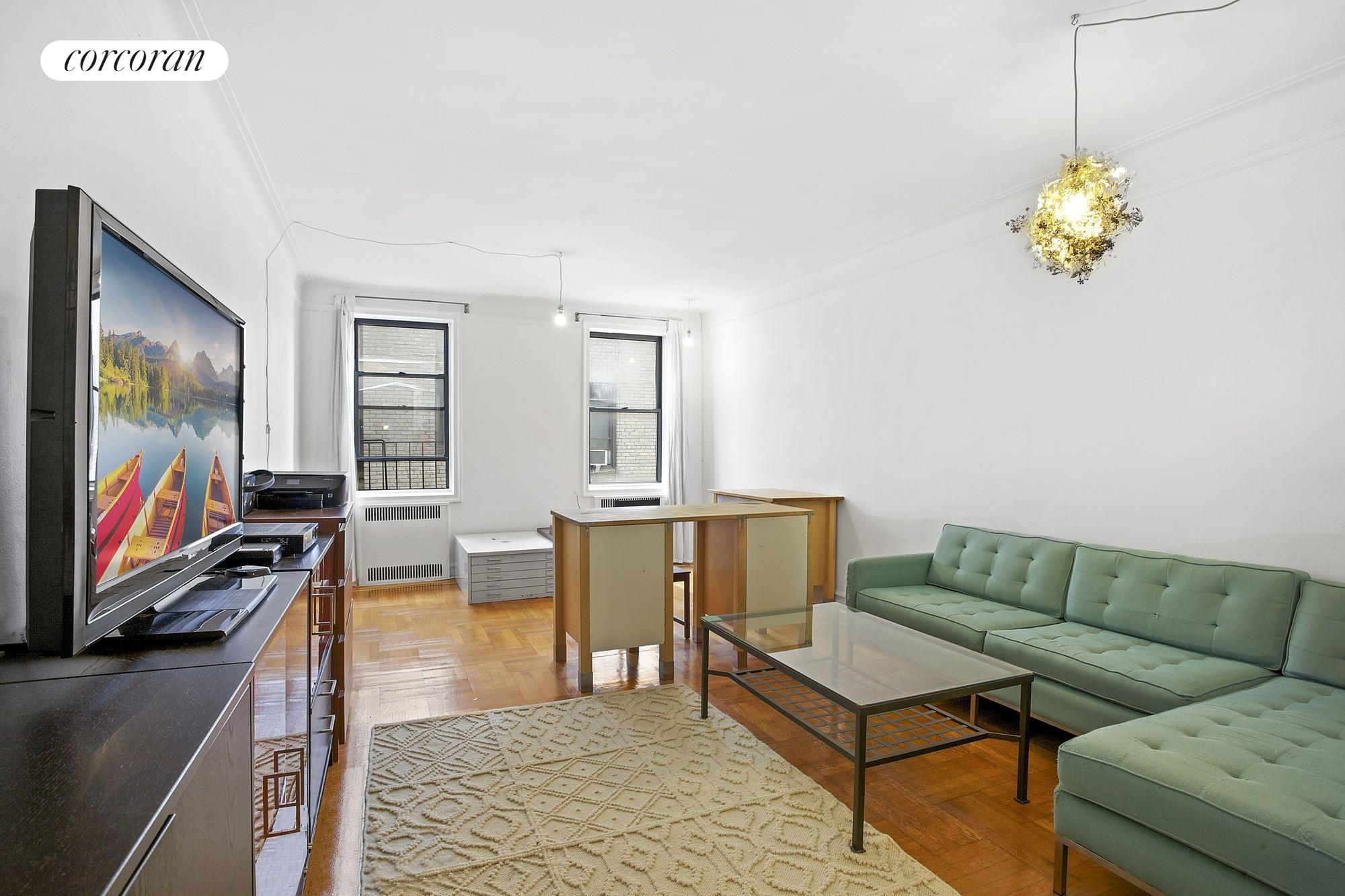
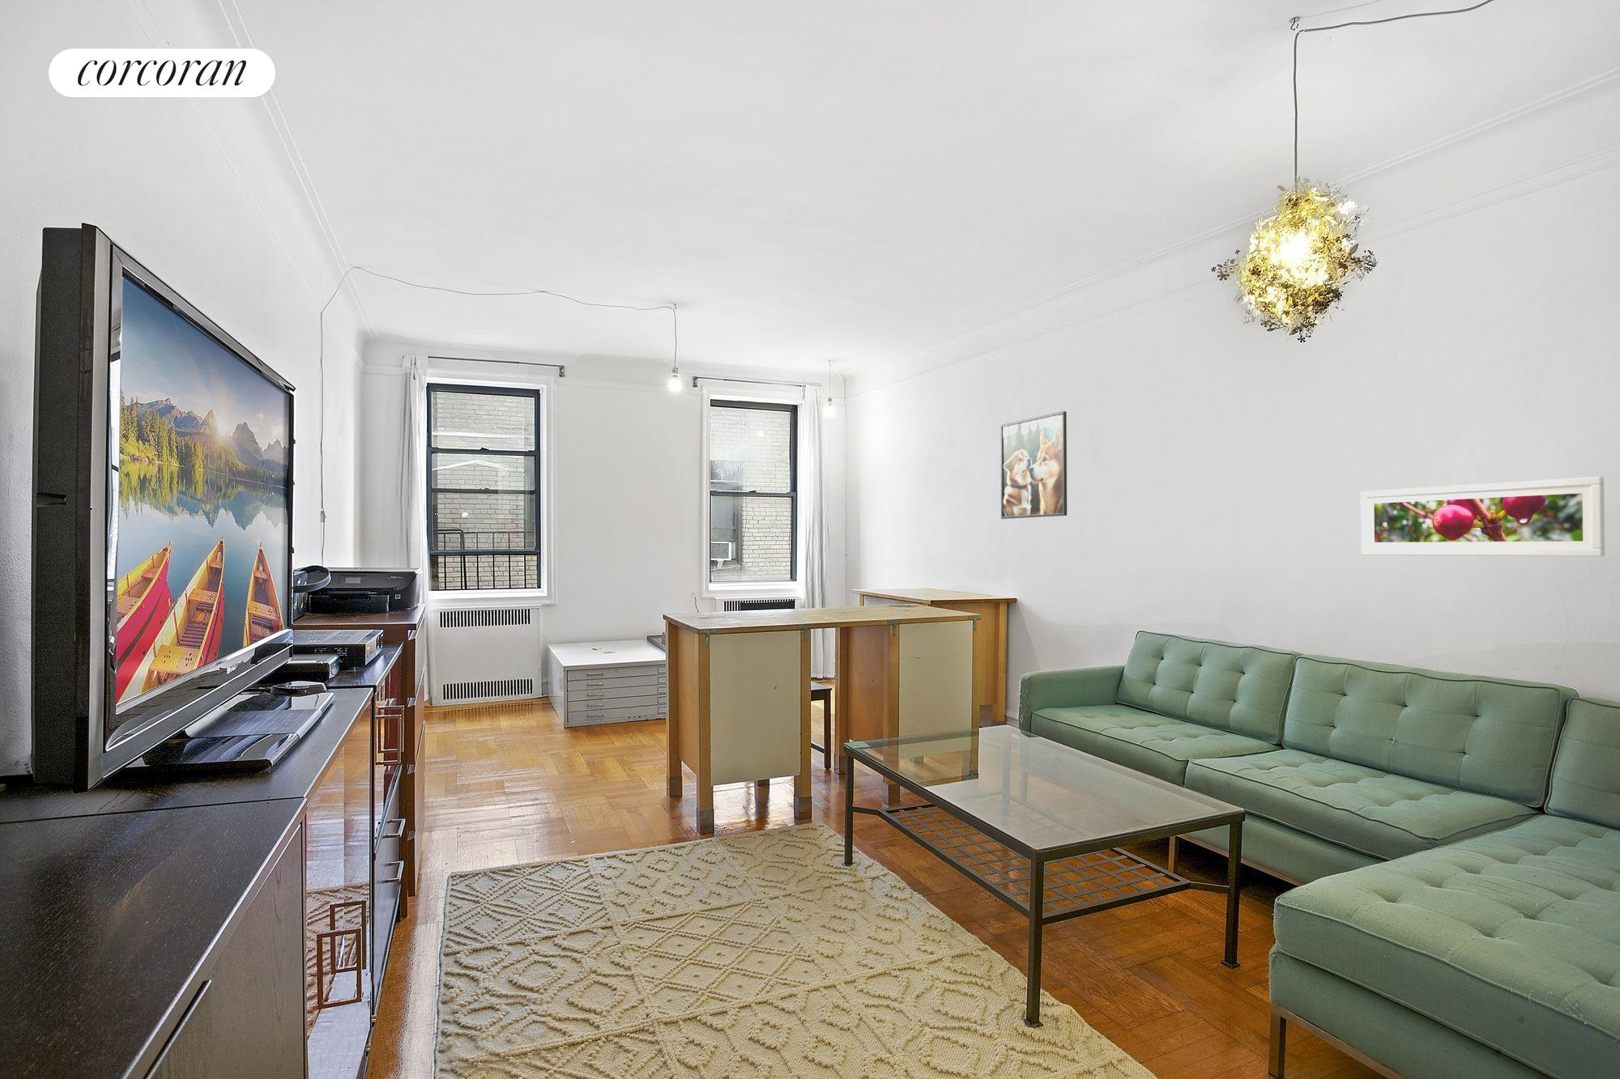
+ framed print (1468, 520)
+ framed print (1032, 468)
